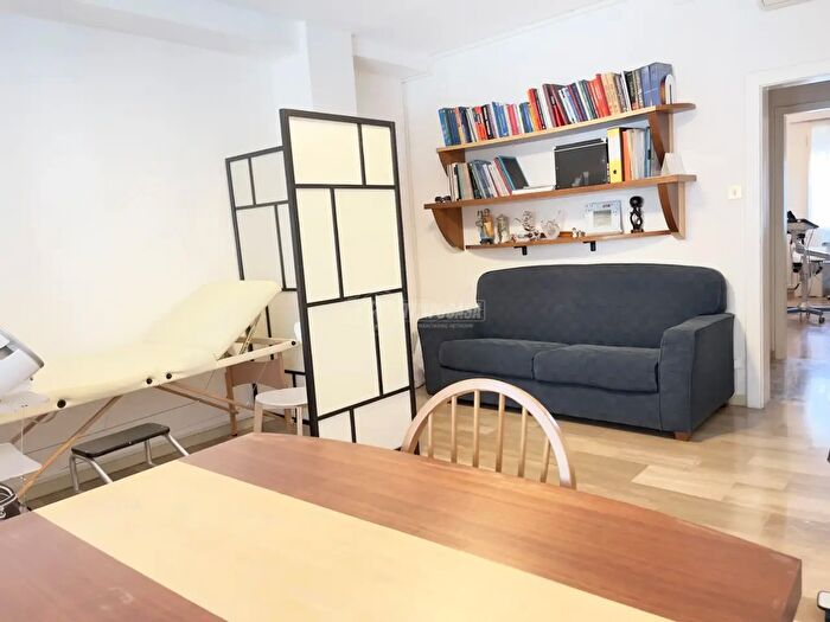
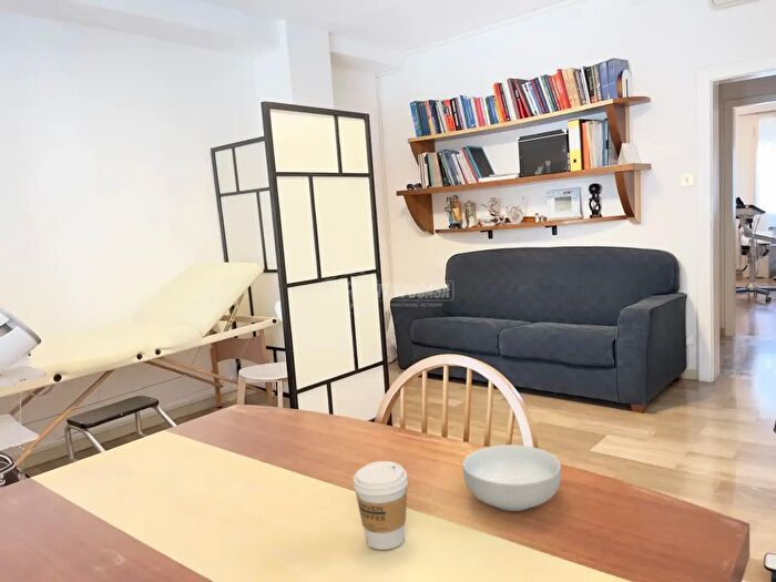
+ cereal bowl (511, 481)
+ coffee cup (381, 504)
